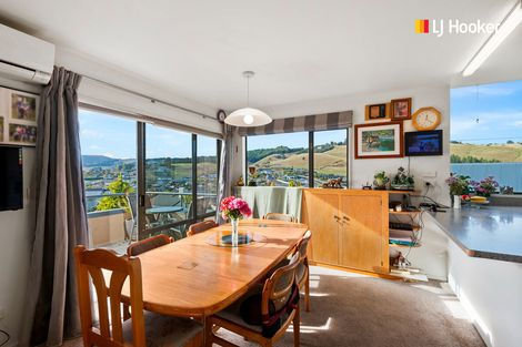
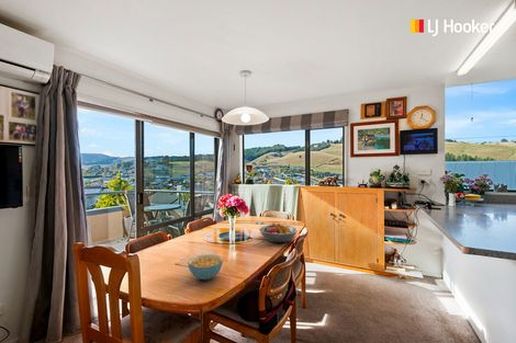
+ cereal bowl (205, 268)
+ fruit bowl (278, 232)
